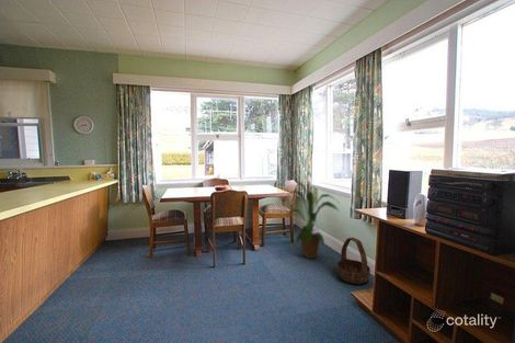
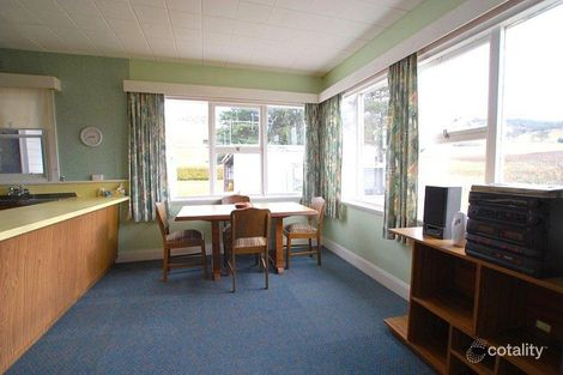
- basket (353, 260)
- house plant (312, 220)
